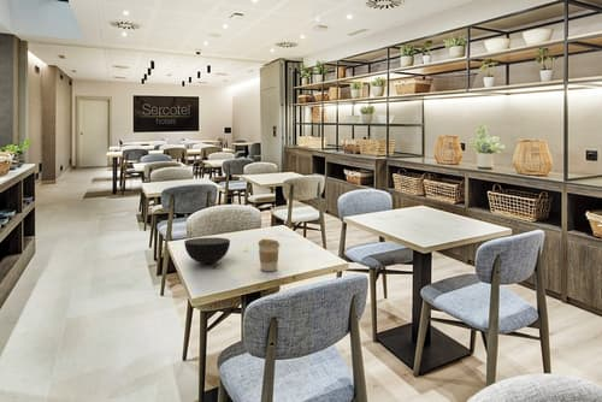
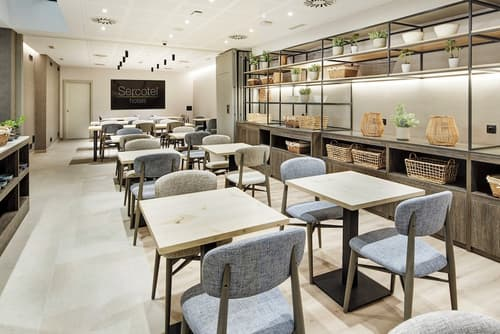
- coffee cup (268, 254)
- bowl (207, 252)
